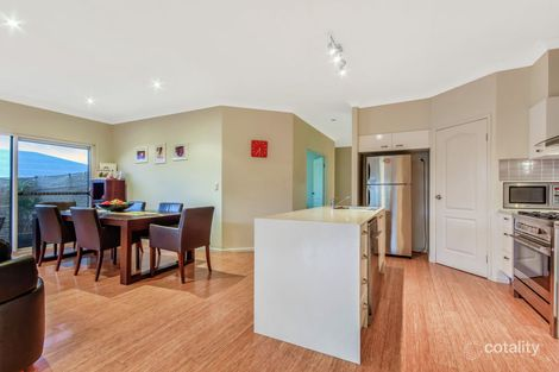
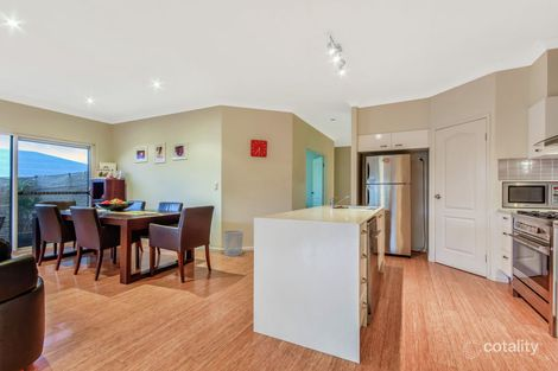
+ waste bin (233, 243)
